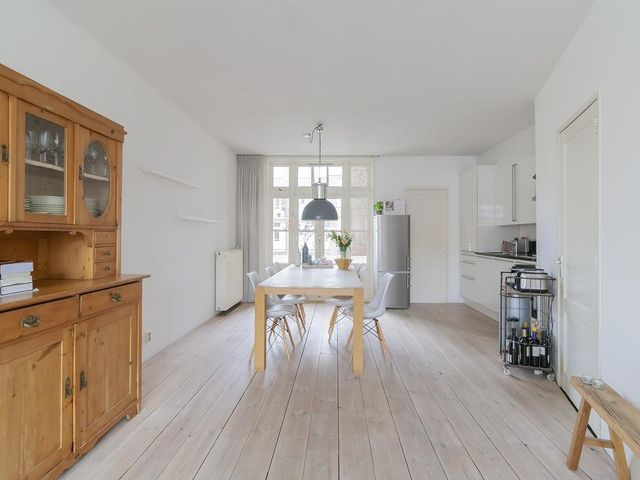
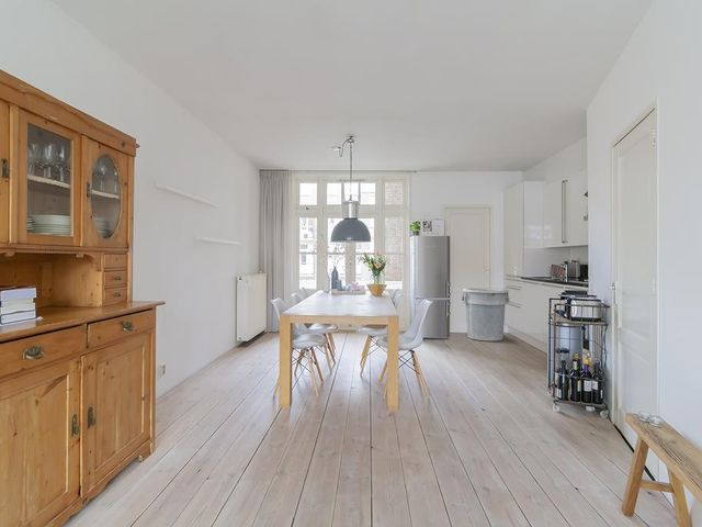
+ trash can (485, 313)
